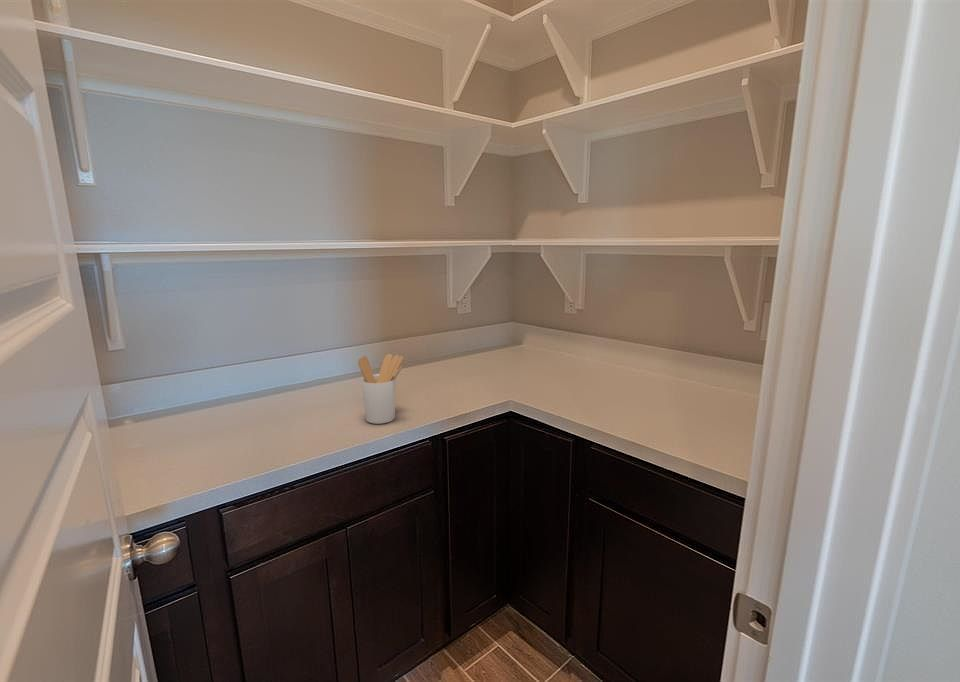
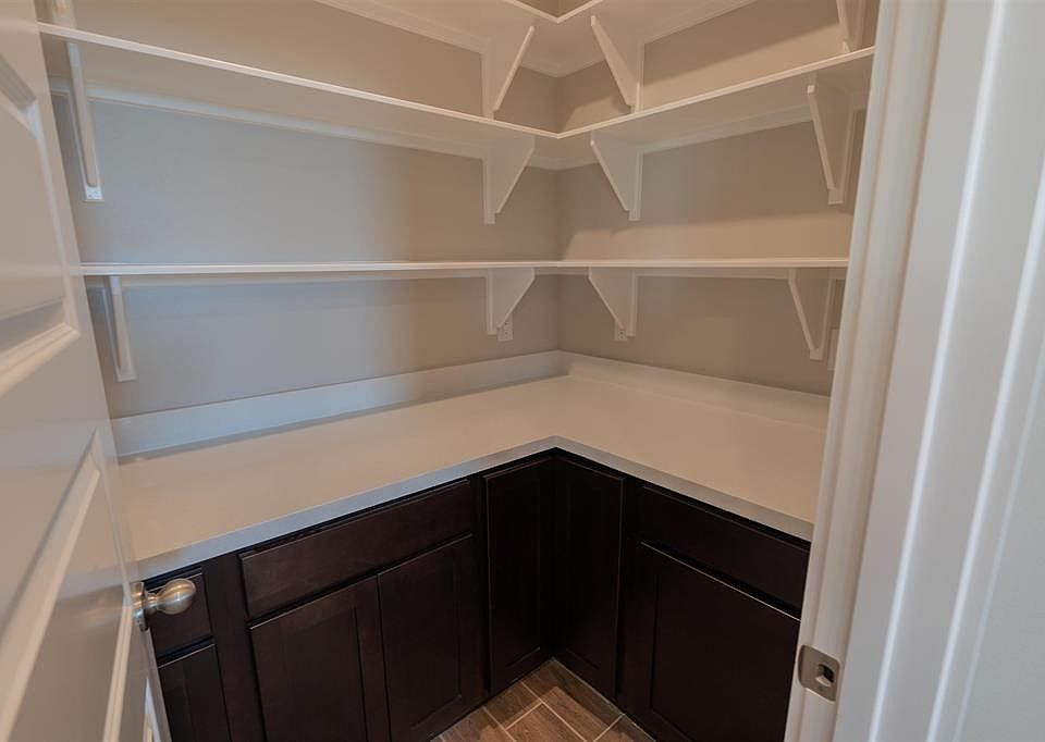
- utensil holder (384, 386)
